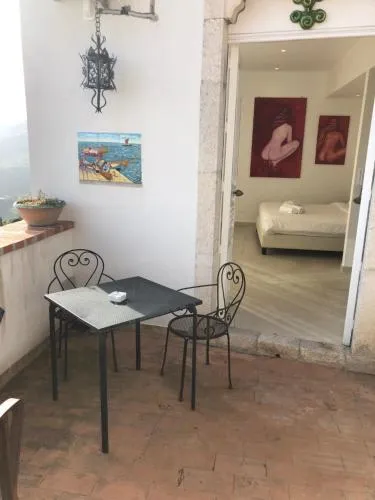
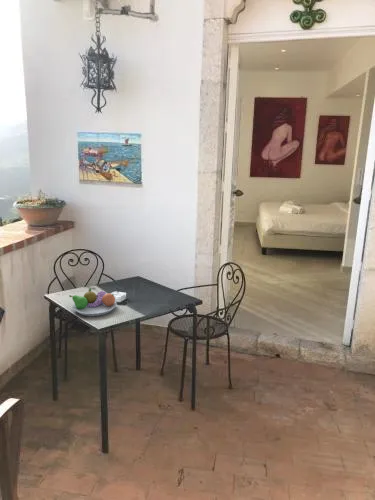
+ fruit bowl (93, 300)
